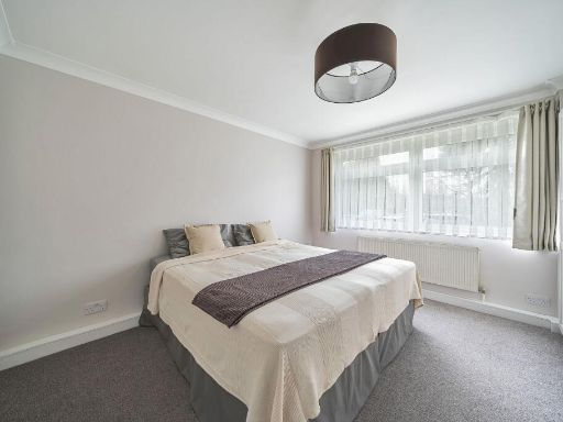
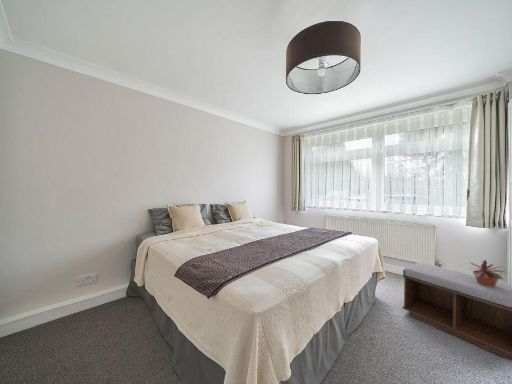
+ bench (460, 302)
+ potted plant (486, 270)
